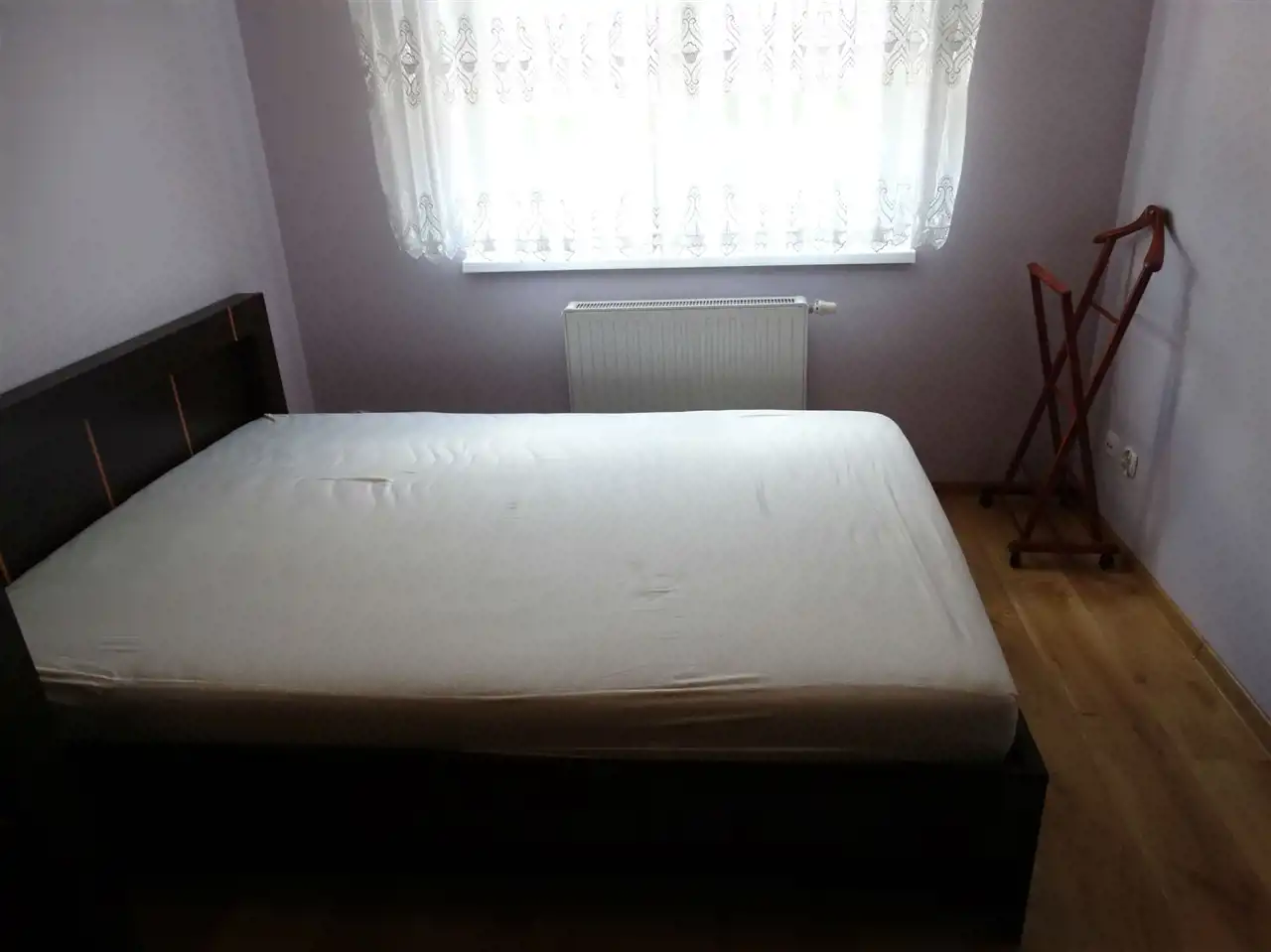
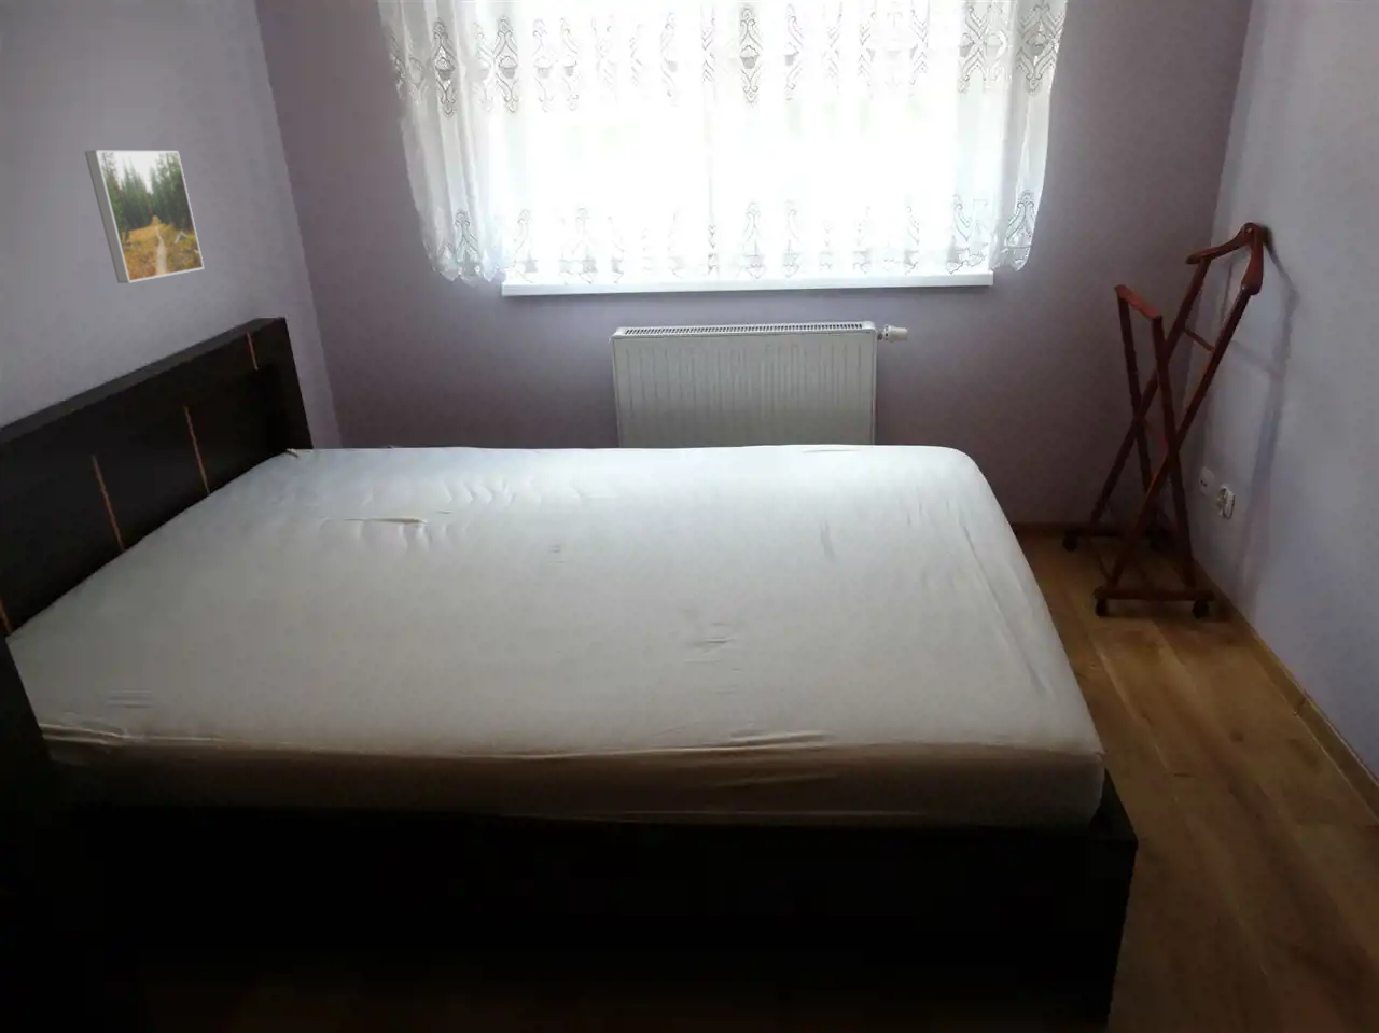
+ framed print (149, 215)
